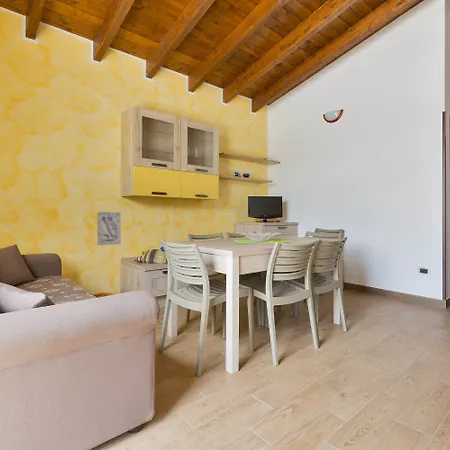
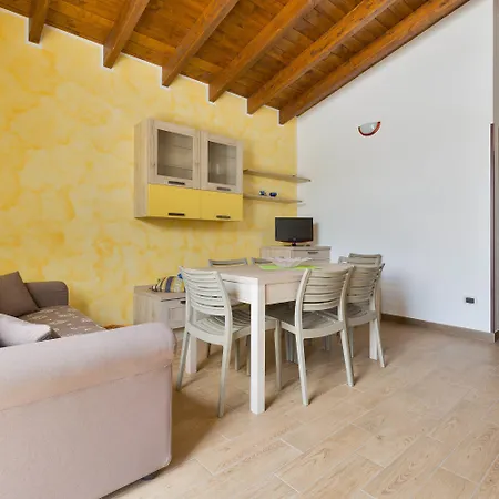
- wall art (109, 228)
